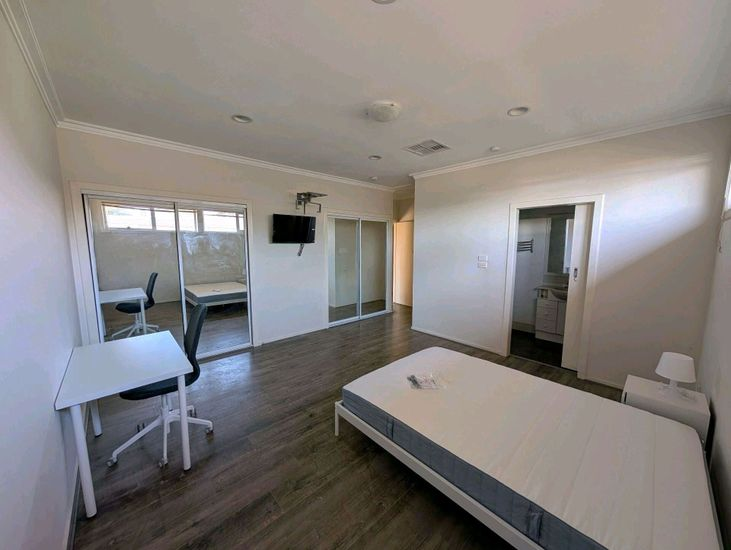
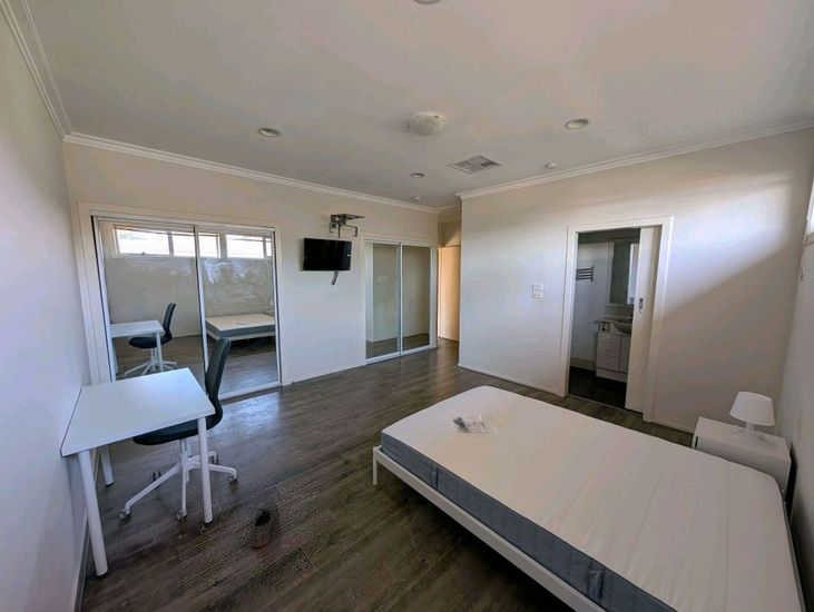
+ shoe (264, 516)
